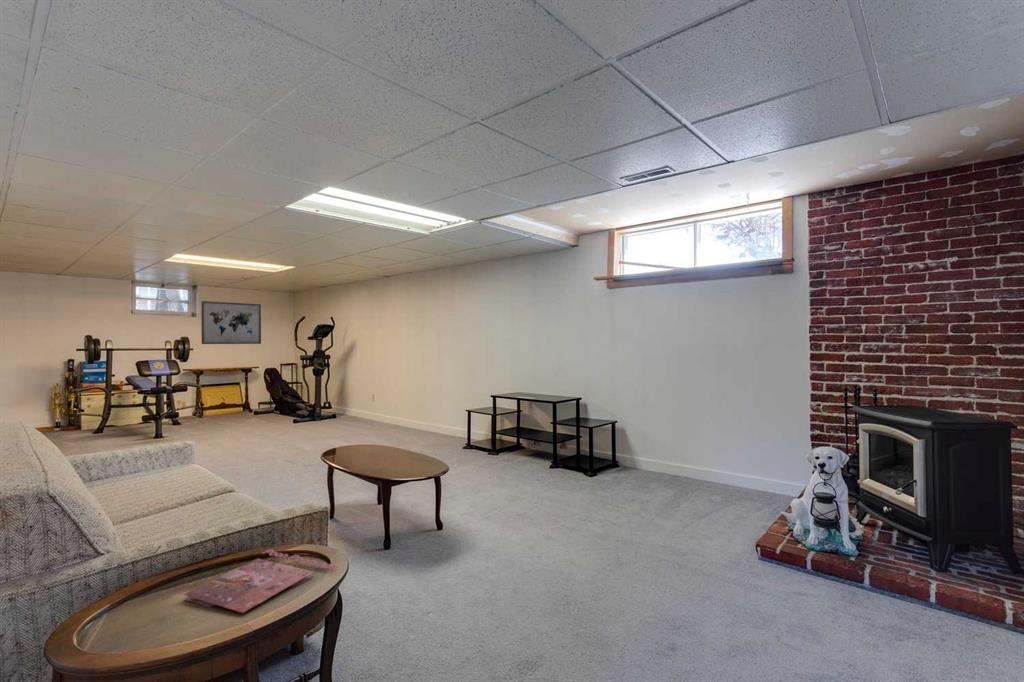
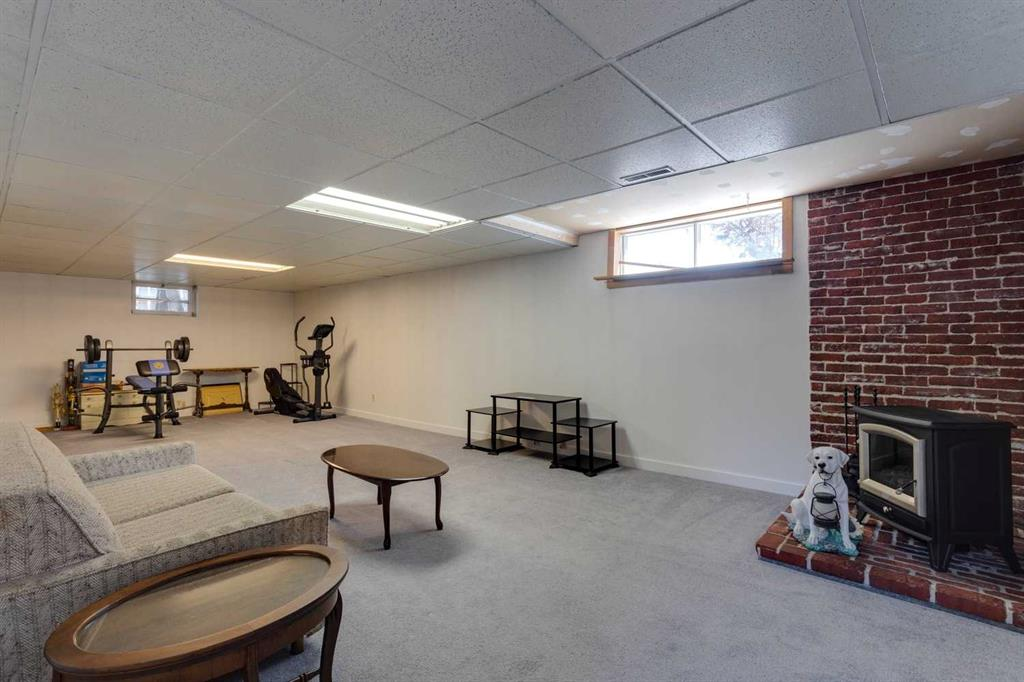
- cover (262, 579)
- wall art (232, 323)
